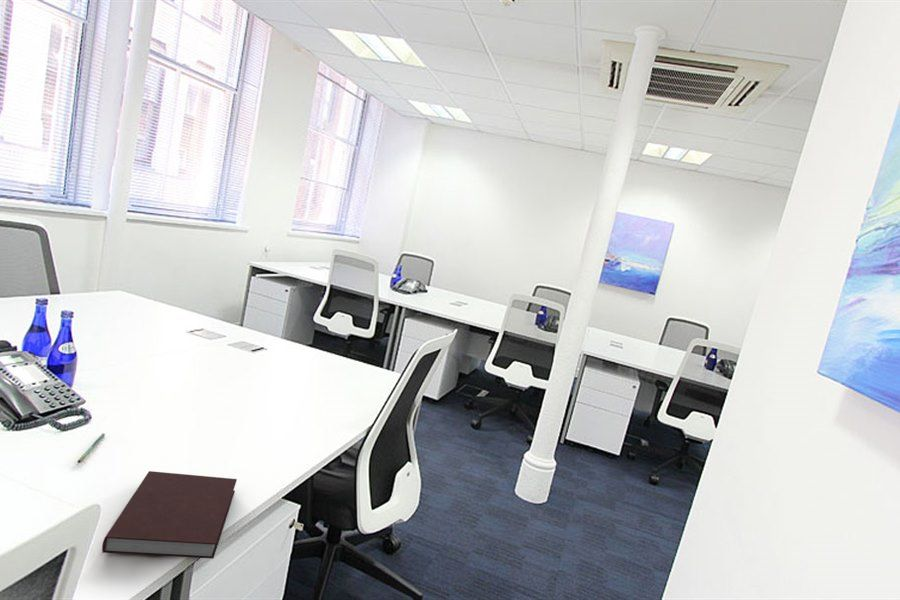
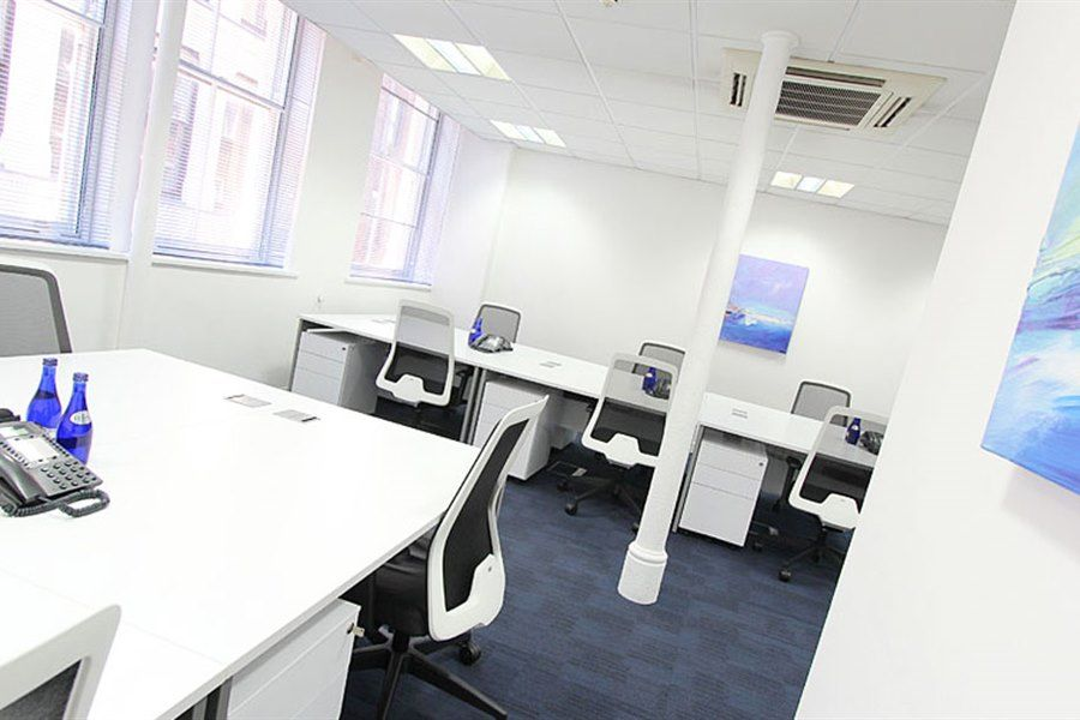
- notebook (177, 511)
- pen (91, 447)
